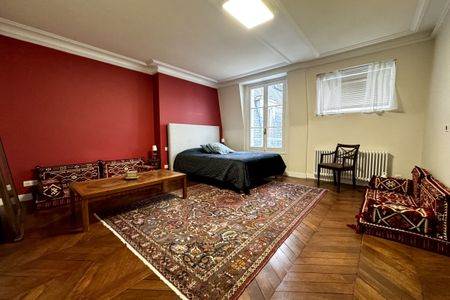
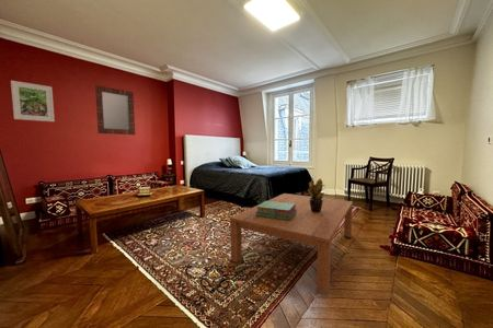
+ coffee table (298, 227)
+ stack of books (276, 209)
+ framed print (33, 102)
+ home mirror (116, 112)
+ potted plant (317, 192)
